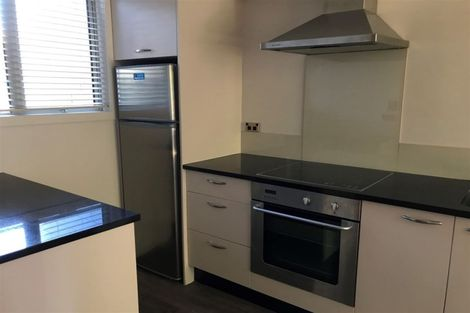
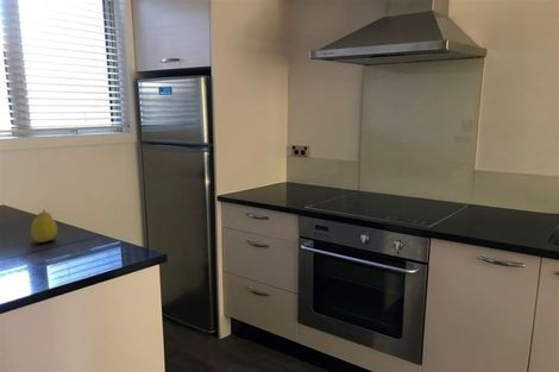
+ fruit (44, 225)
